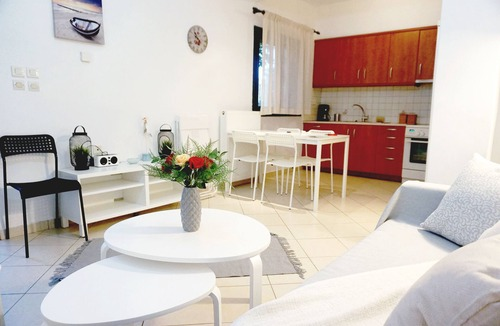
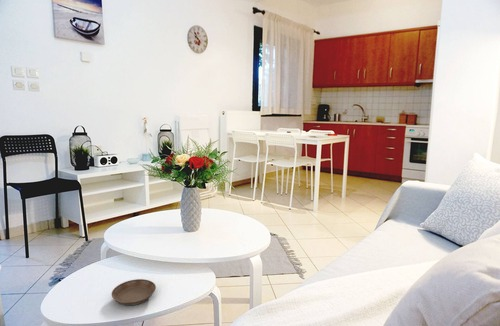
+ saucer (134, 293)
